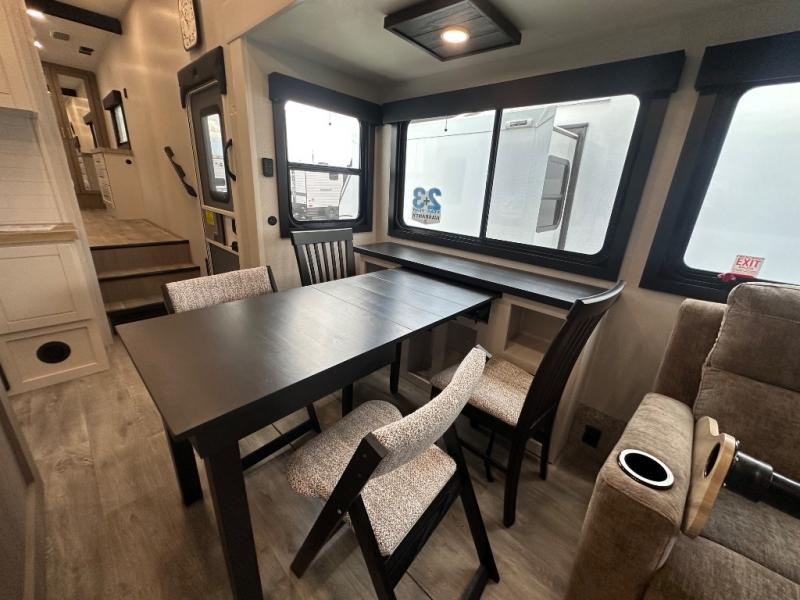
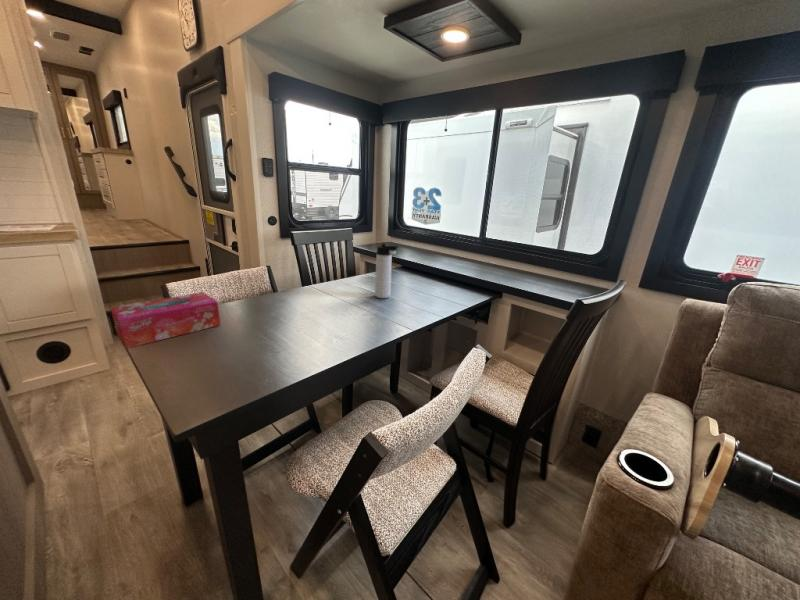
+ tissue box (169, 316)
+ thermos bottle (386, 271)
